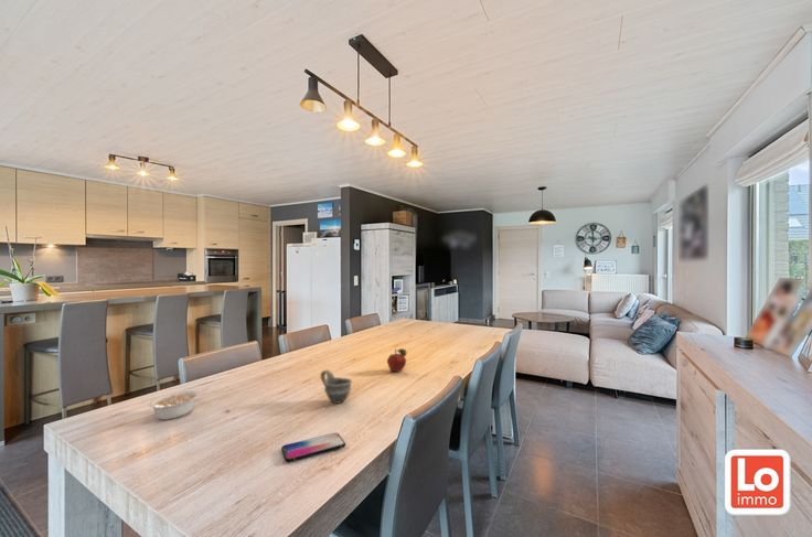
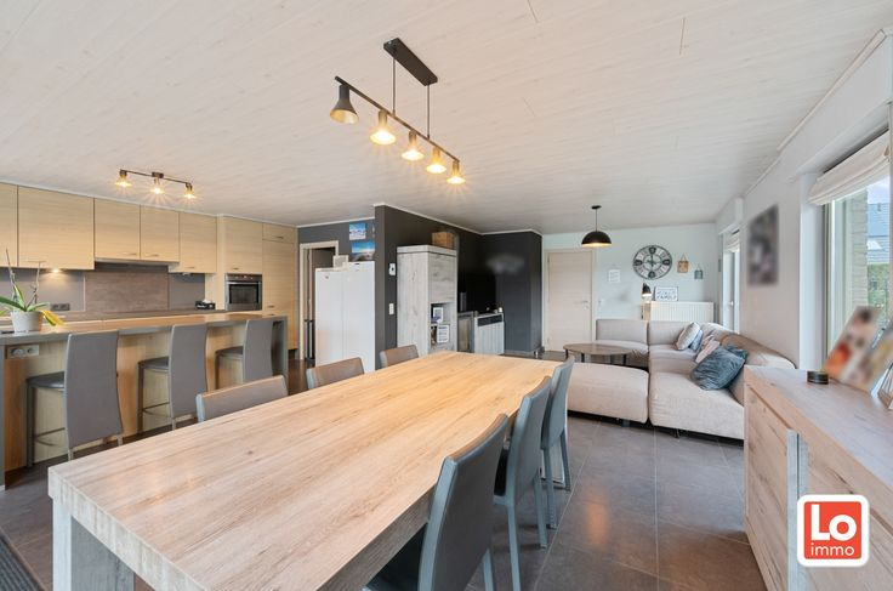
- smartphone (313, 445)
- fruit (397, 359)
- legume (177, 402)
- cup (336, 386)
